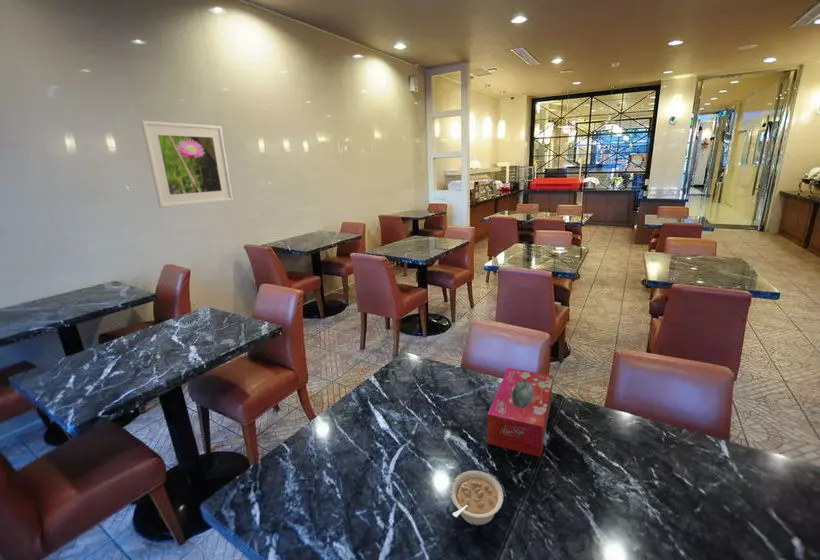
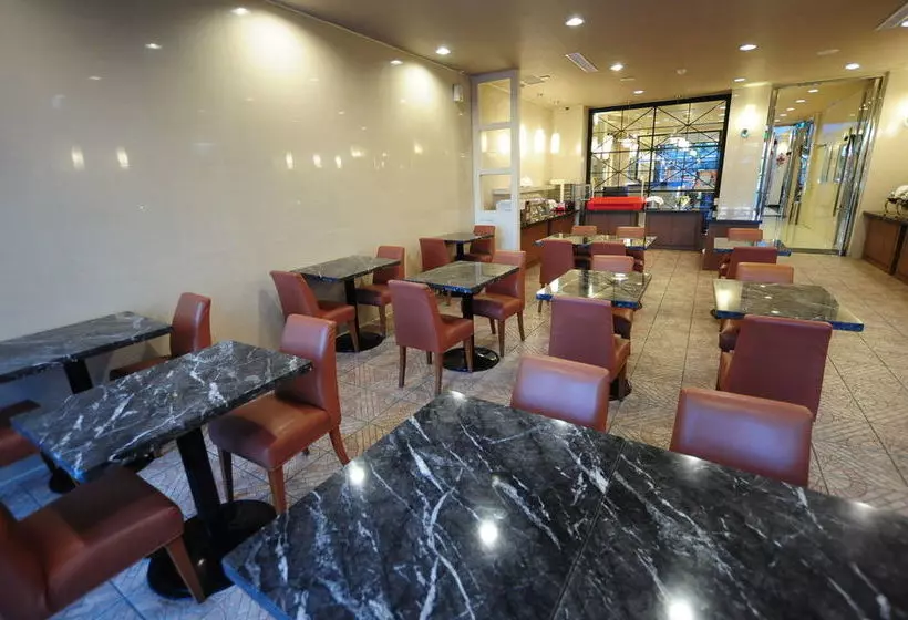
- tissue box (522, 407)
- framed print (191, 165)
- legume (476, 500)
